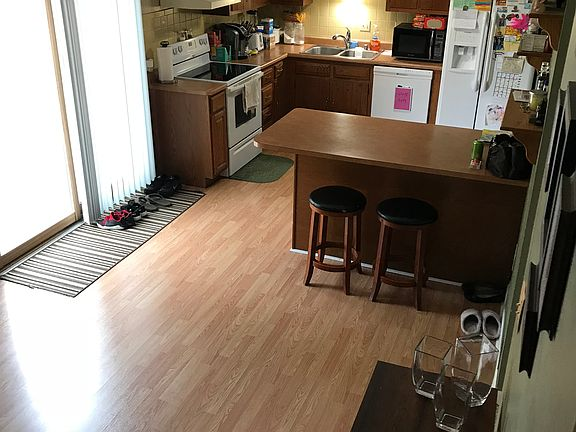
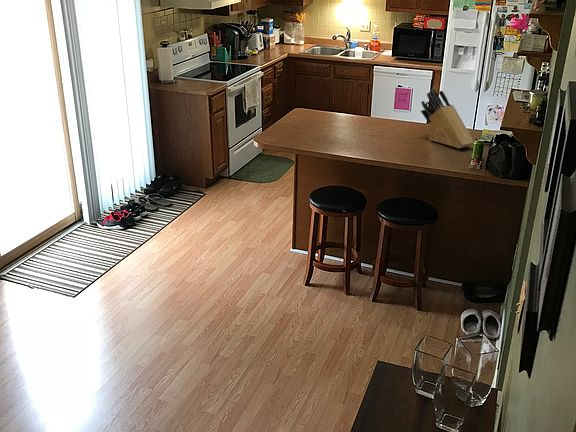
+ knife block (447, 116)
